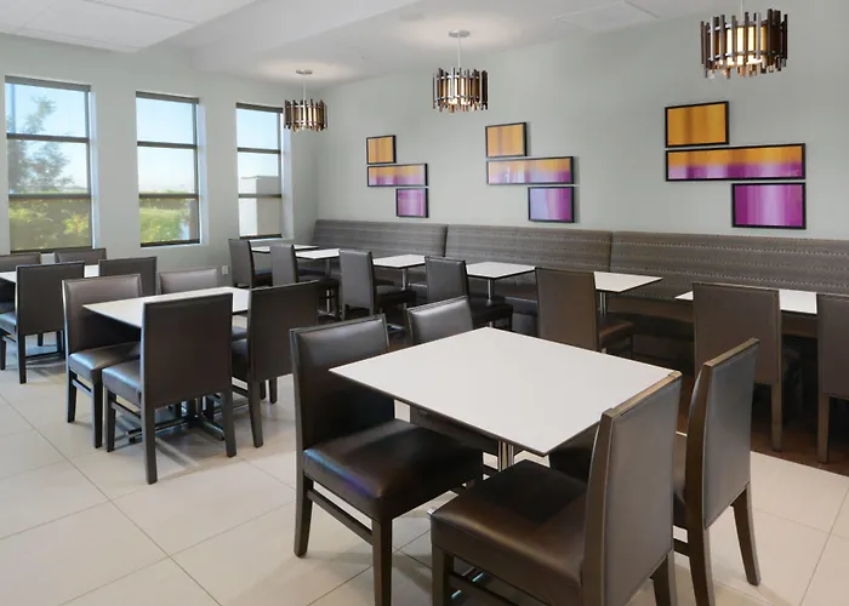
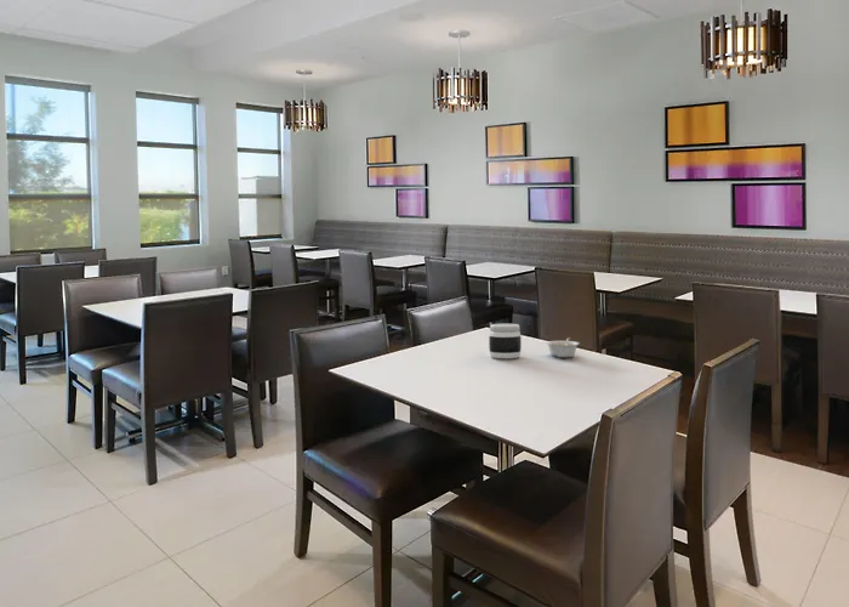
+ legume (562, 347)
+ jar (505, 340)
